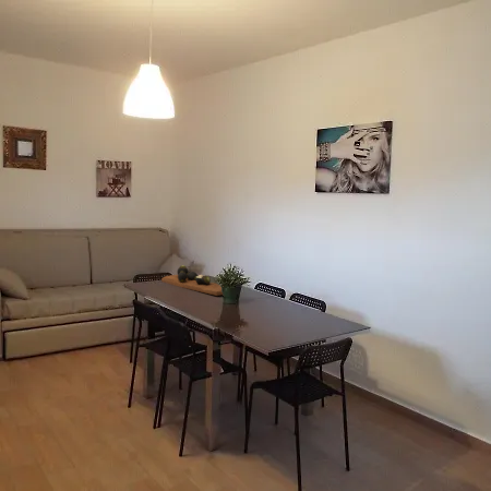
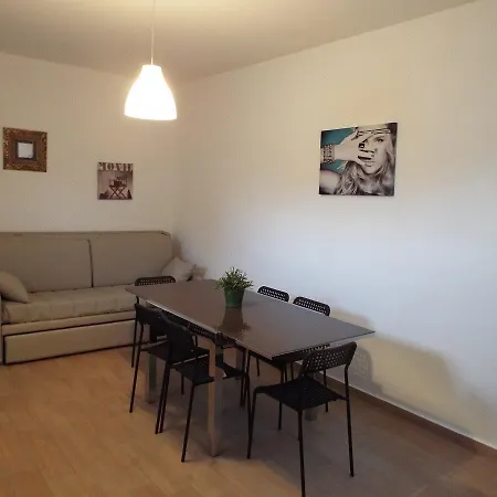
- decorative tray (195, 277)
